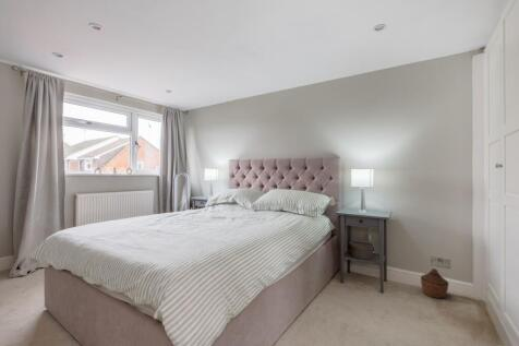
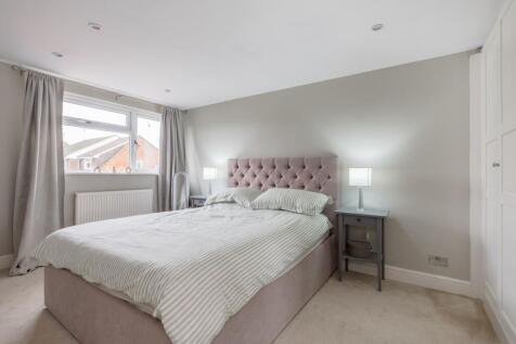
- woven basket (434, 281)
